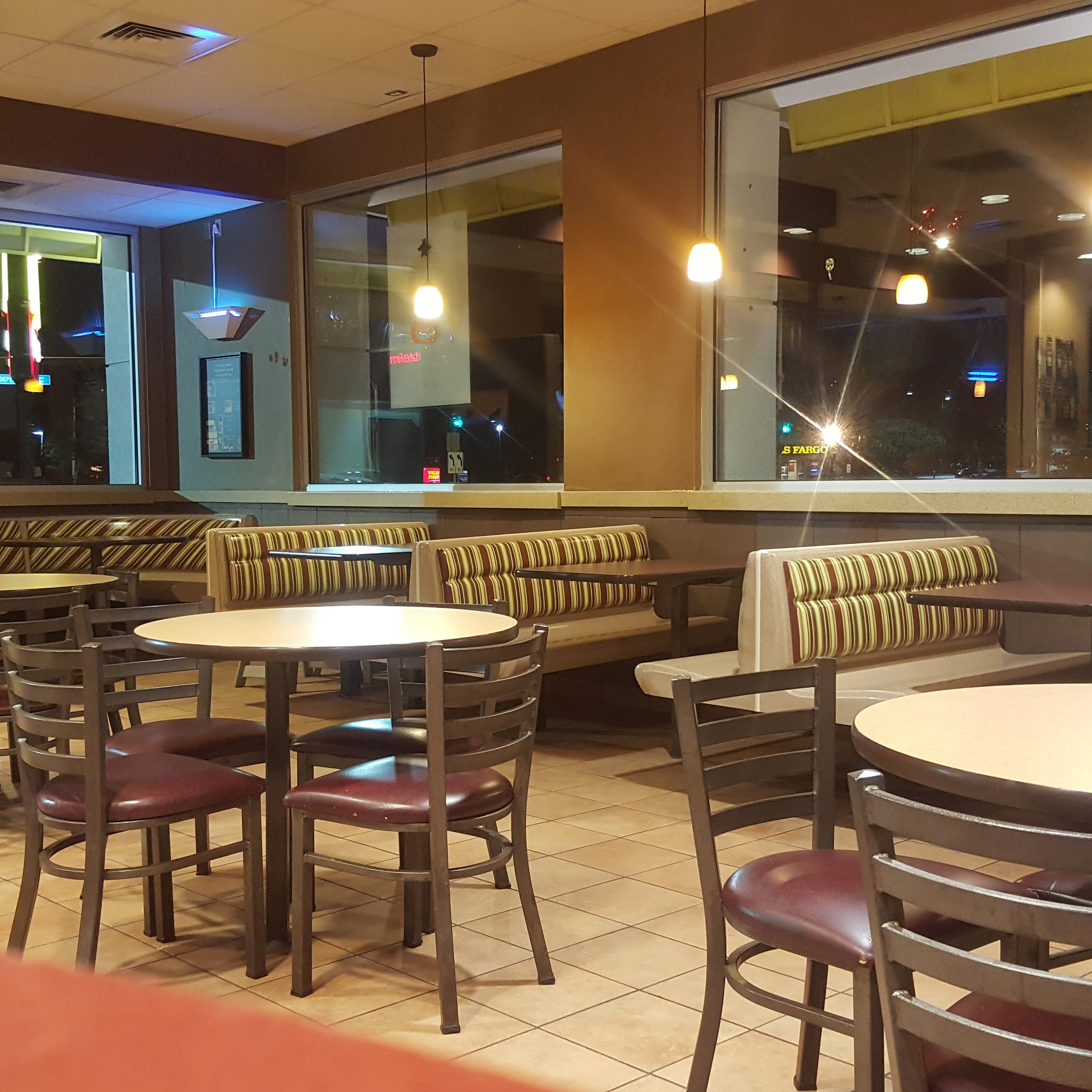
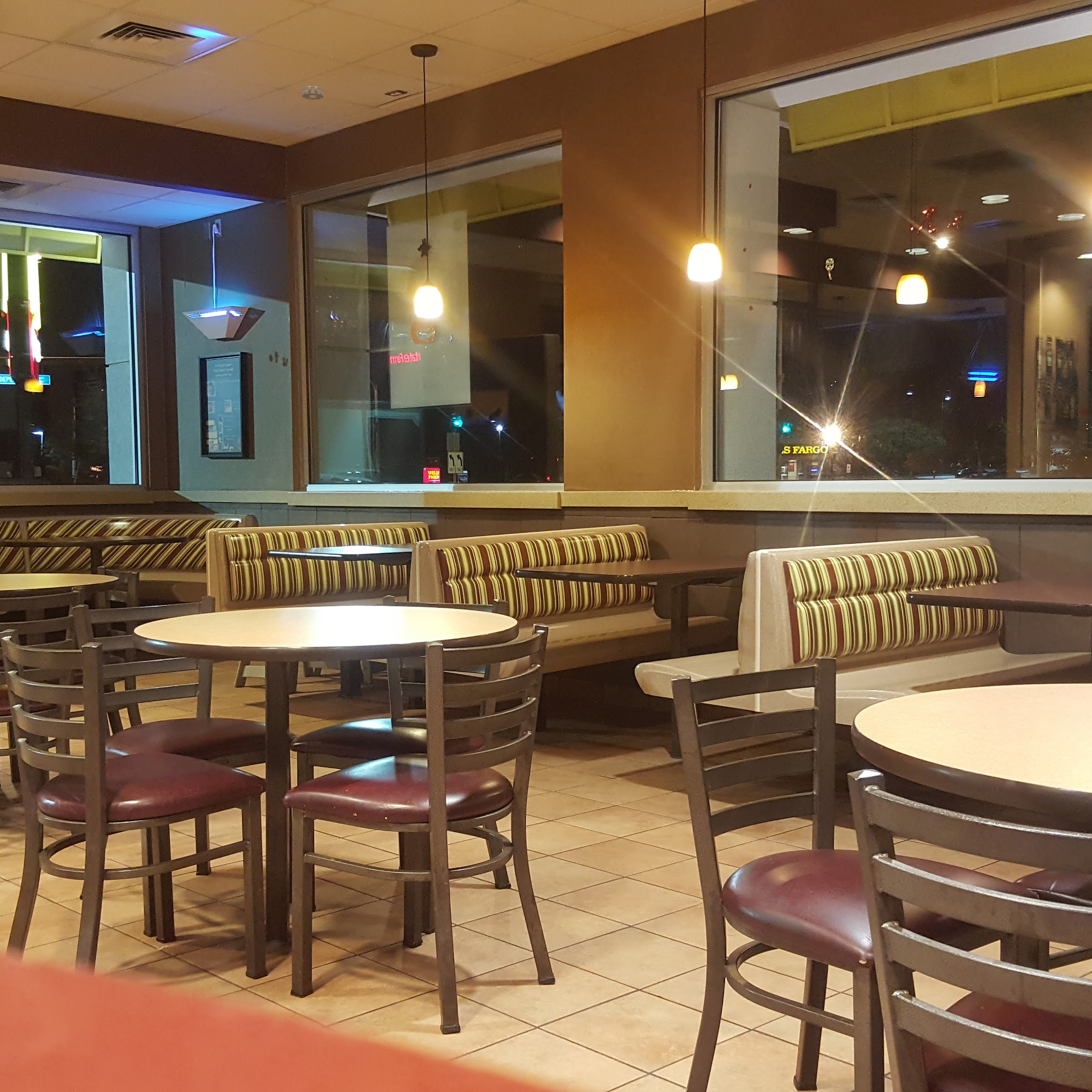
+ smoke detector (312, 92)
